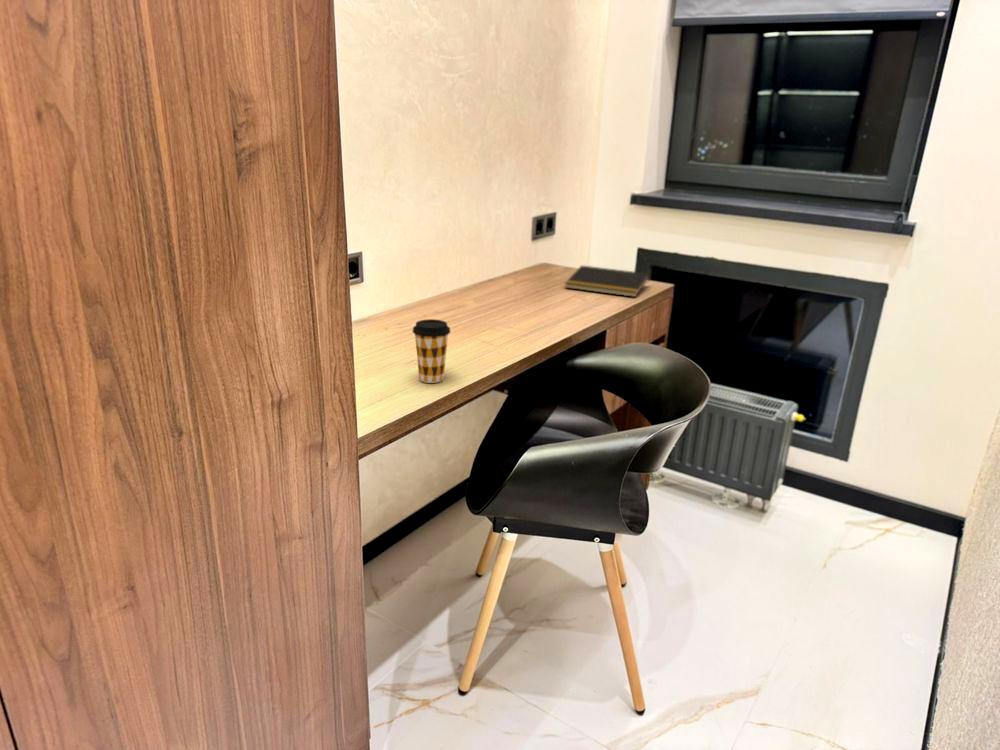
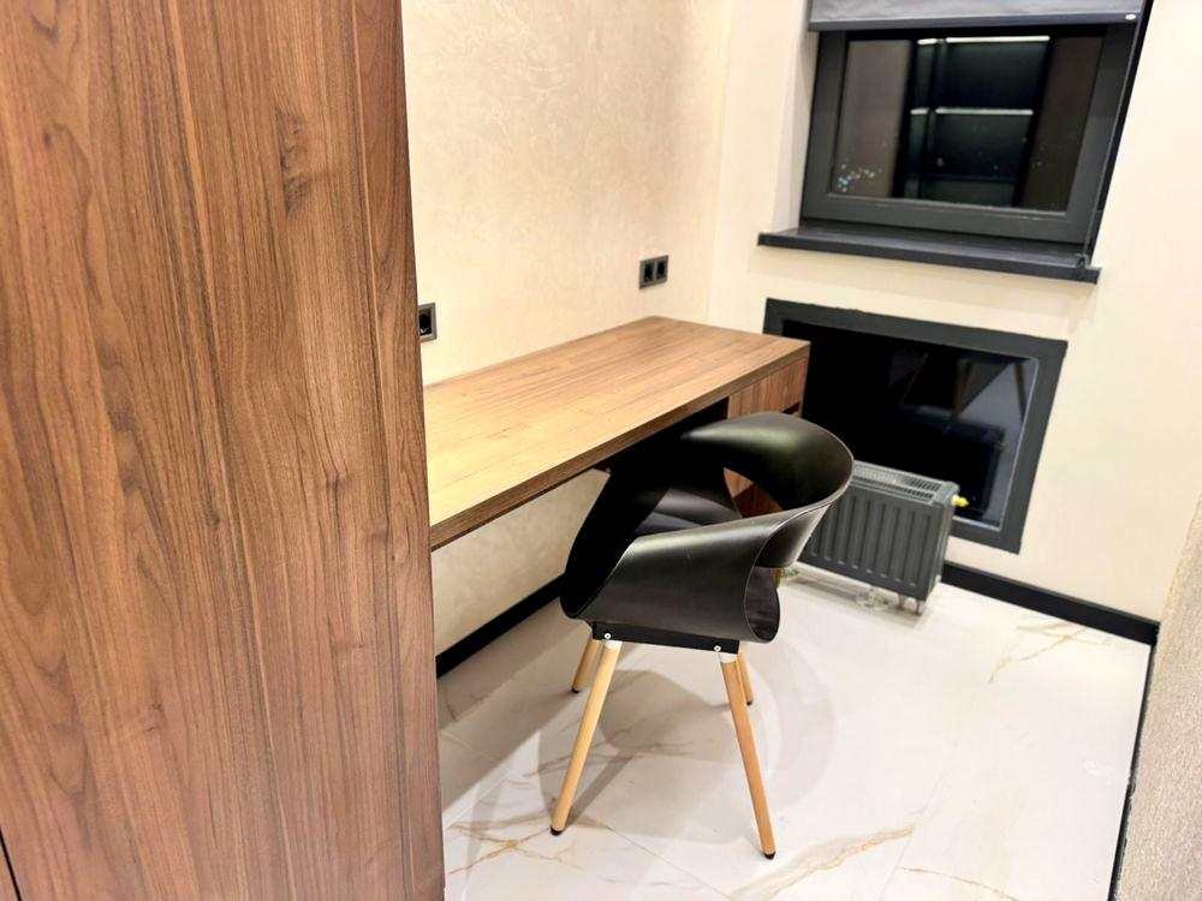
- coffee cup (431, 351)
- notepad (607, 280)
